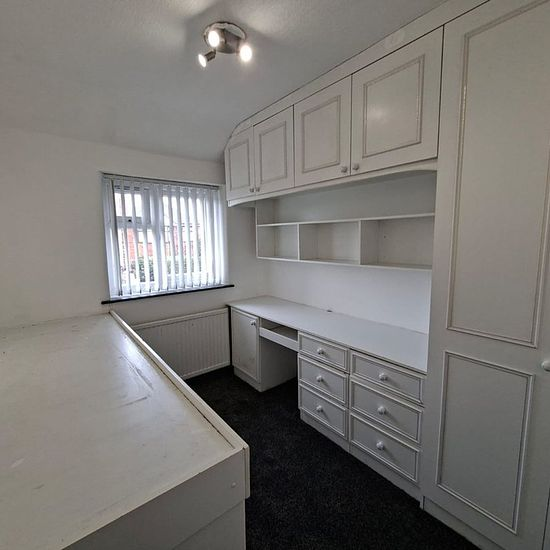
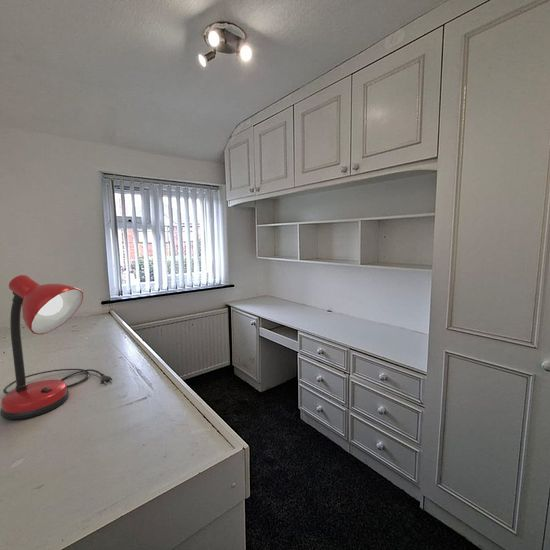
+ desk lamp (54, 329)
